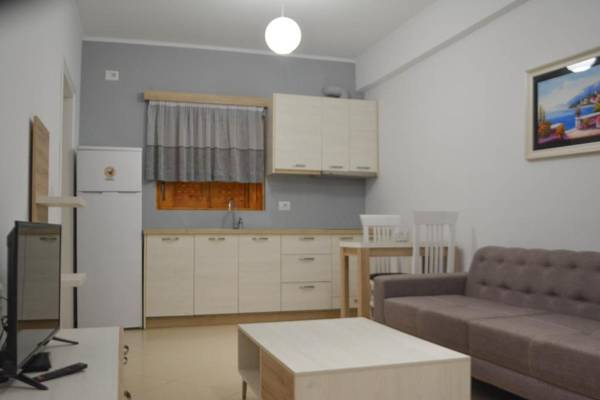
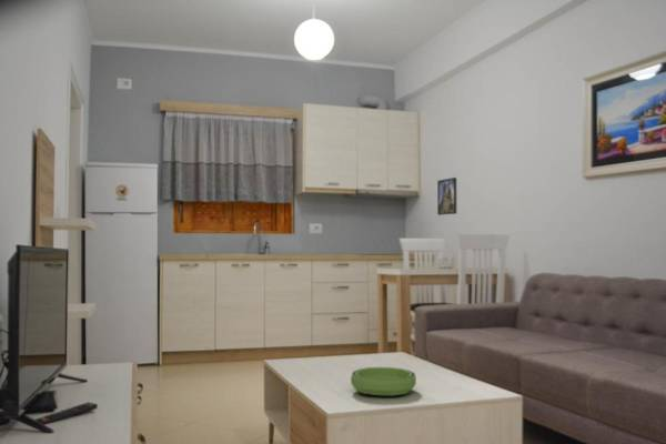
+ bowl (383, 382)
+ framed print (446, 196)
